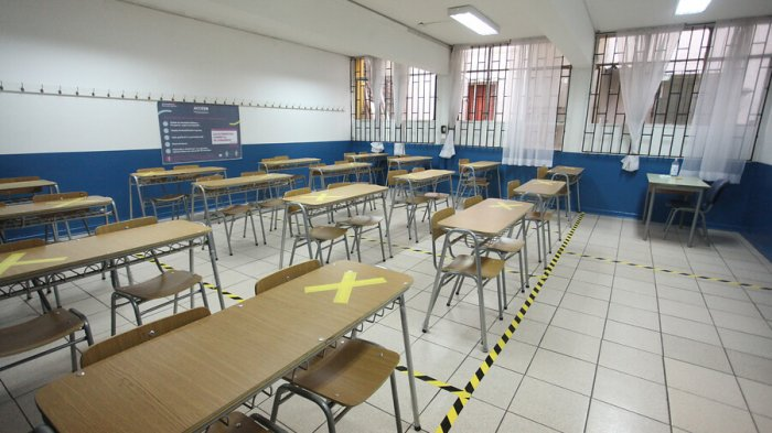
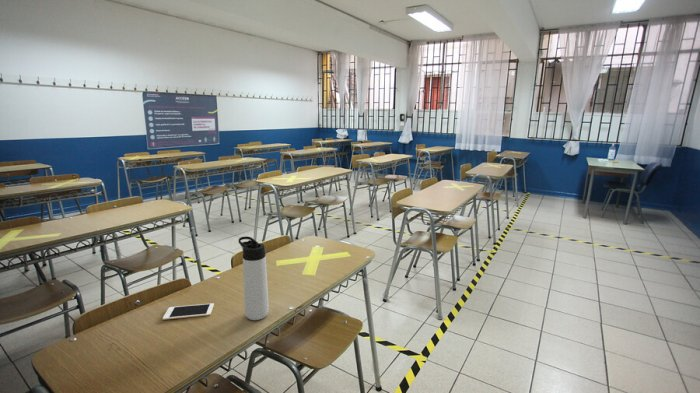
+ thermos bottle (252, 277)
+ cell phone (189, 311)
